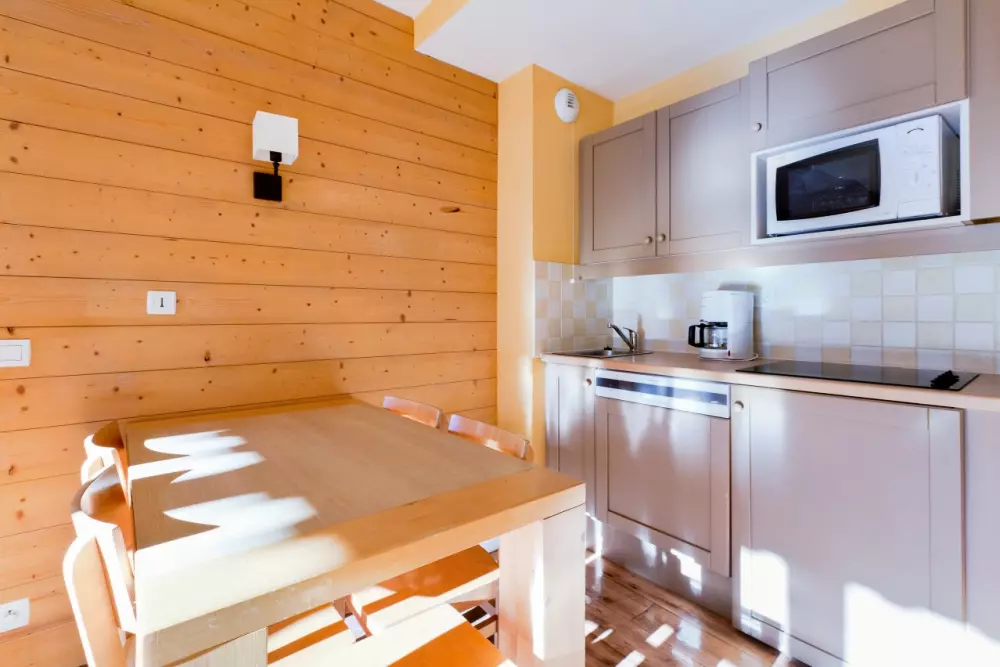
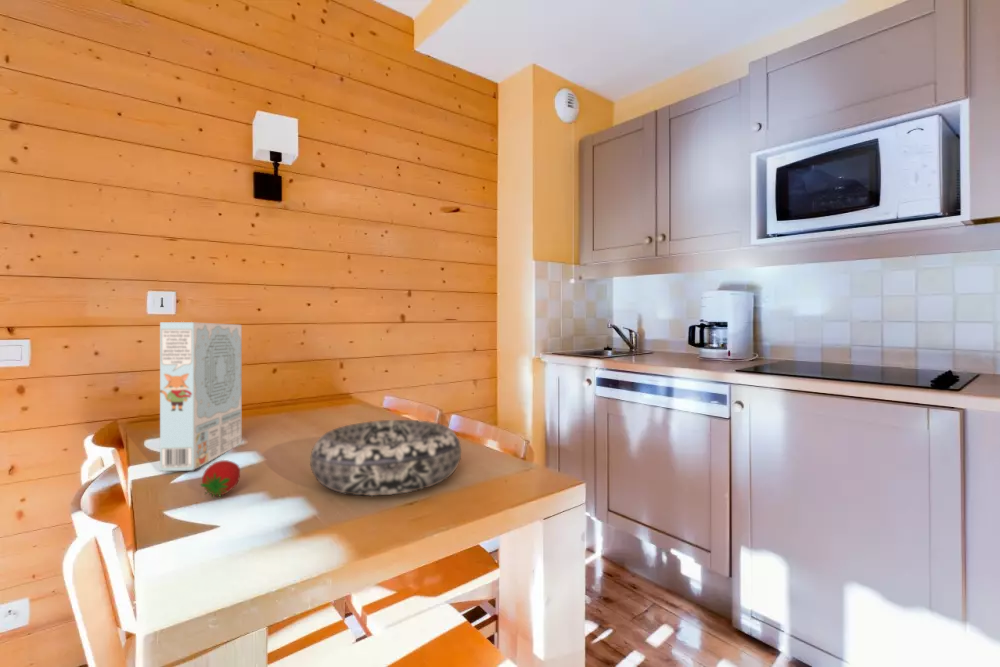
+ cereal box (205, 389)
+ fruit (222, 477)
+ decorative bowl (388, 454)
